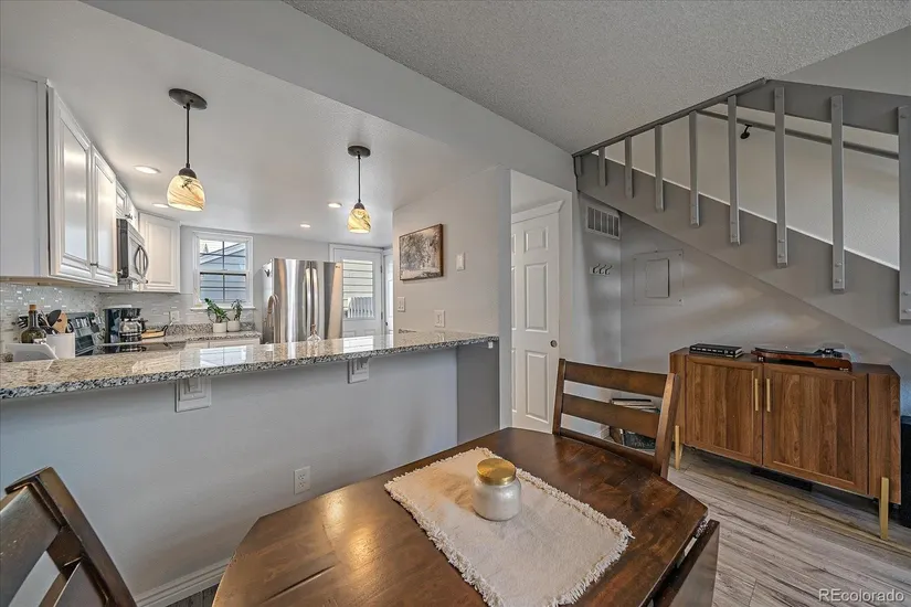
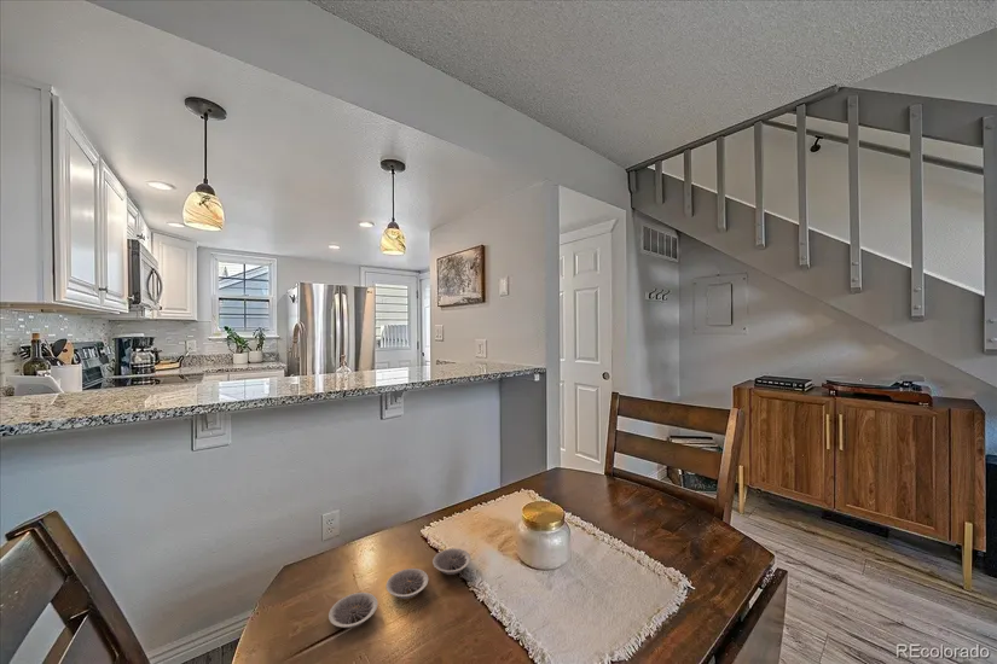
+ plate (407, 584)
